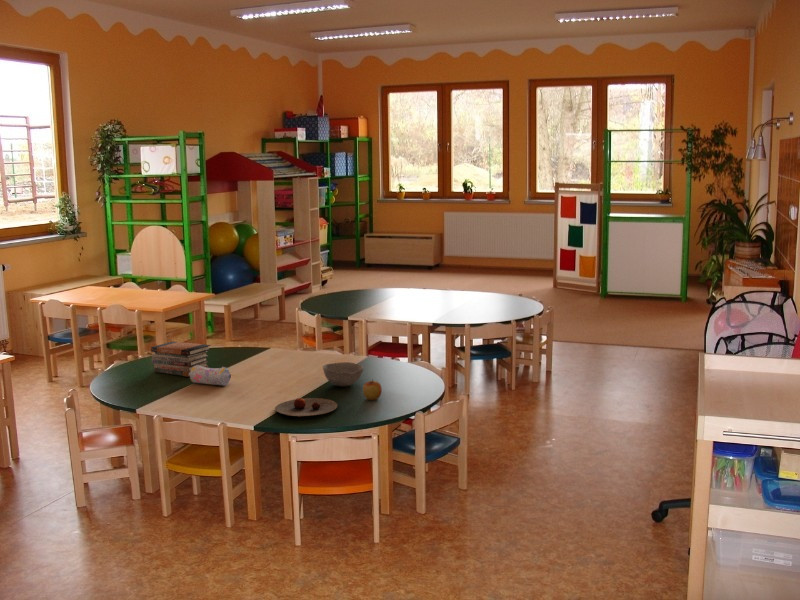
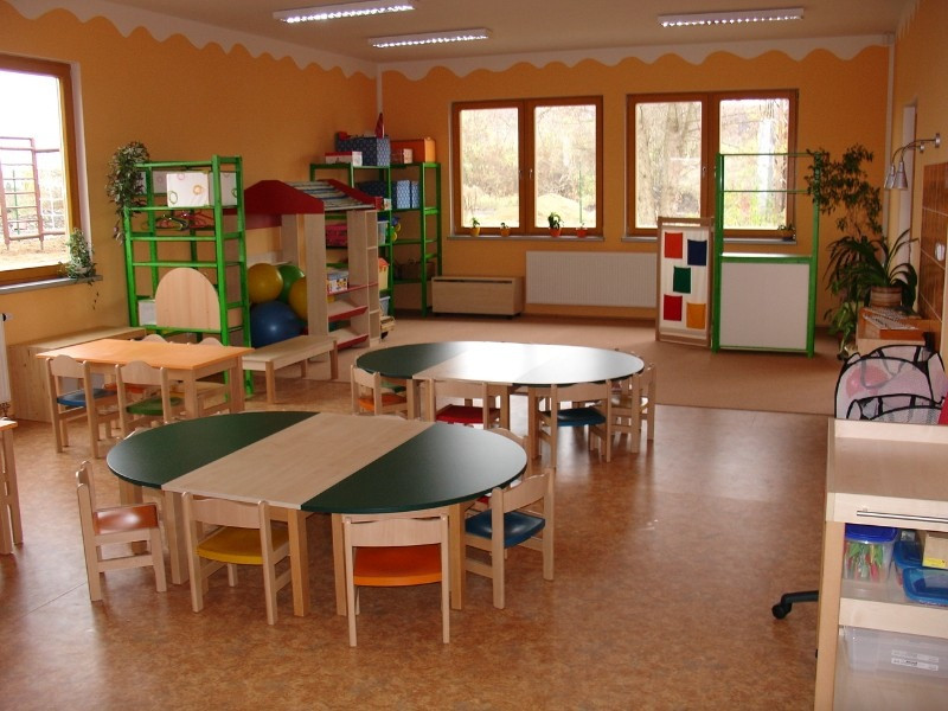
- bowl (343, 375)
- apple (372, 388)
- plate (306, 404)
- book stack (180, 358)
- pencil case (209, 375)
